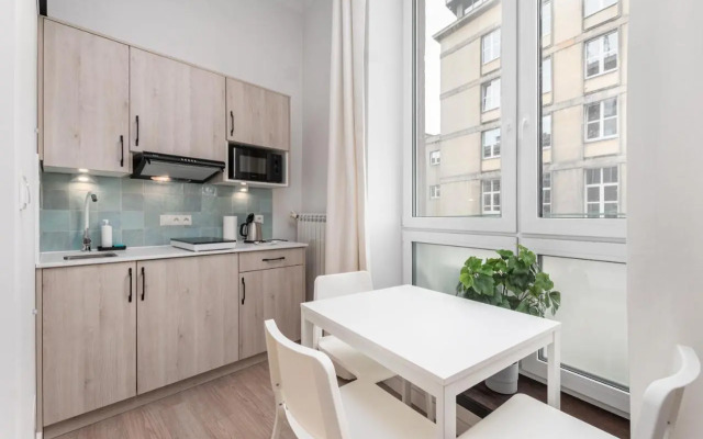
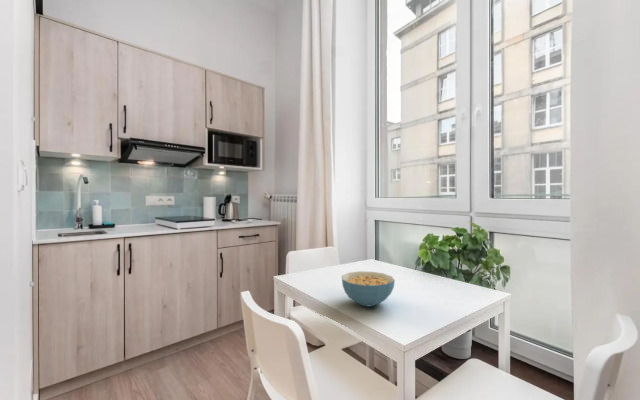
+ cereal bowl (367, 290)
